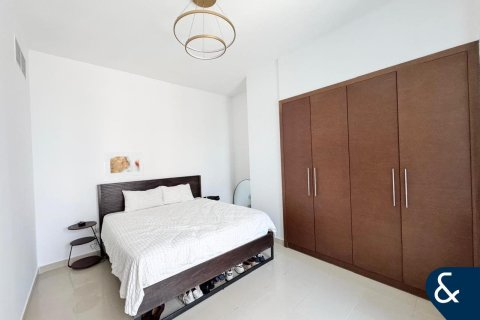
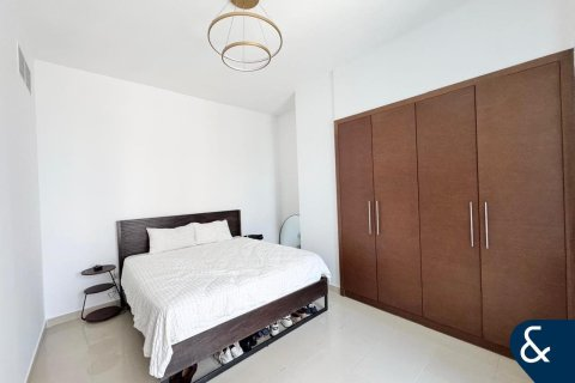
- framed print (125, 164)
